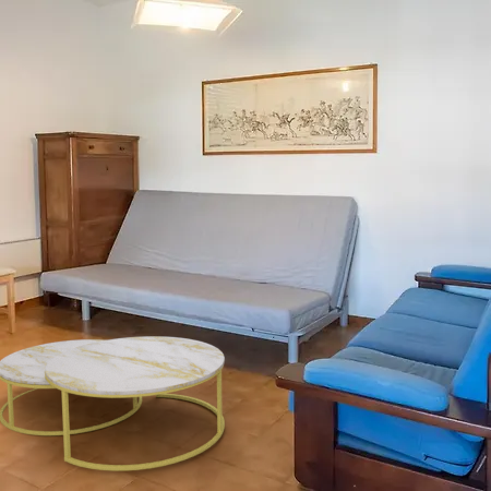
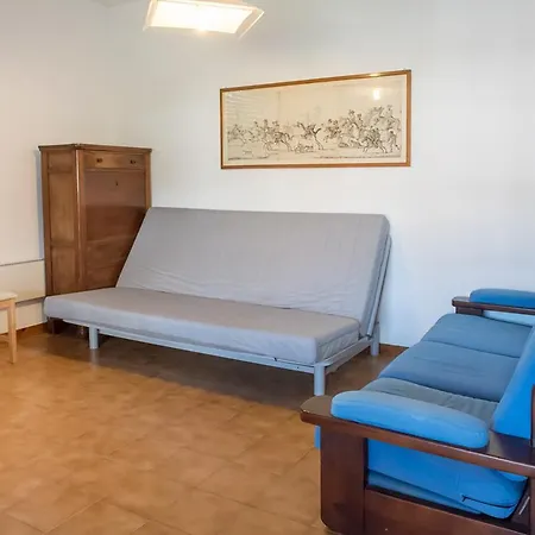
- coffee table (107, 384)
